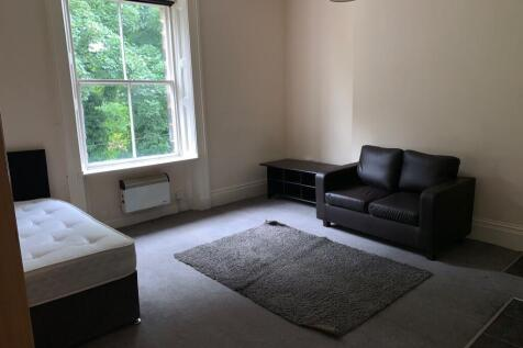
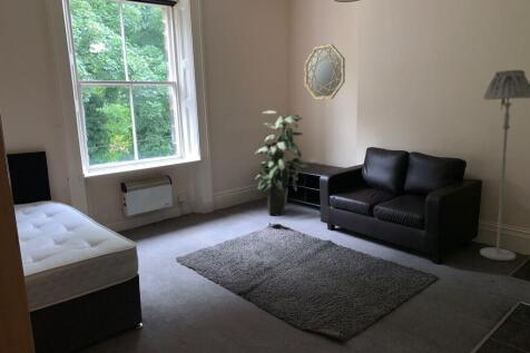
+ indoor plant (277, 163)
+ home mirror (323, 72)
+ floor lamp (502, 166)
